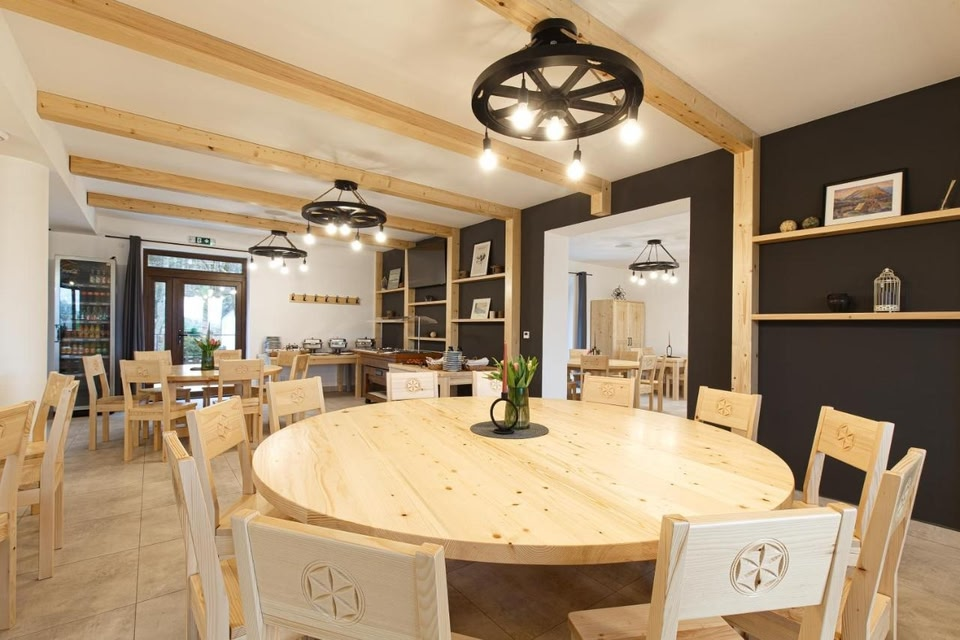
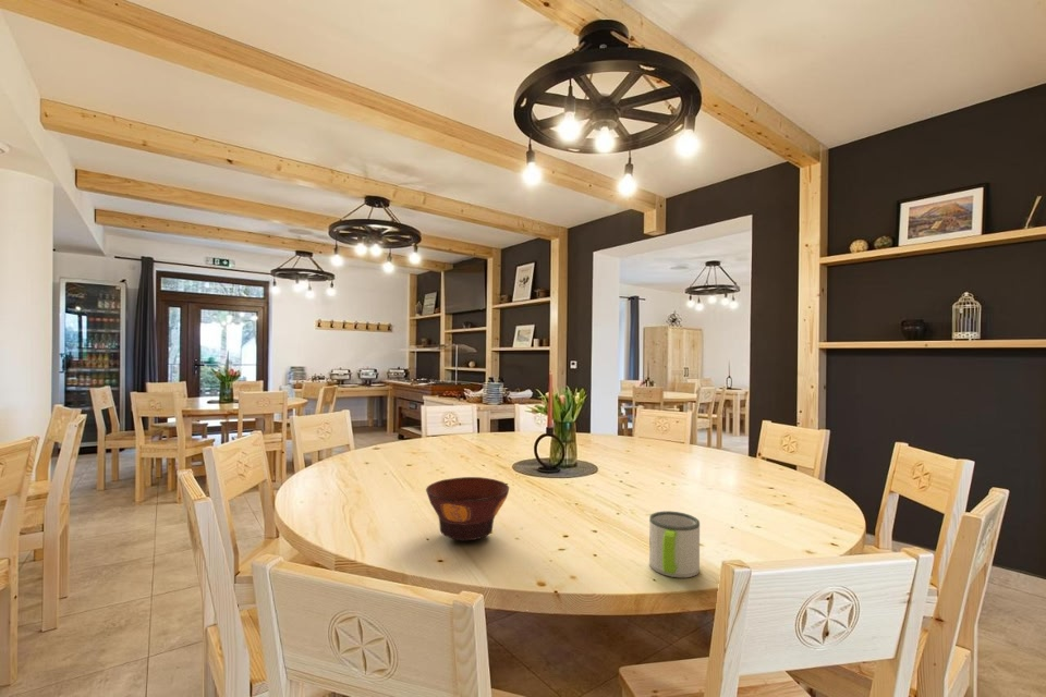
+ bowl (467, 511)
+ mug (672, 546)
